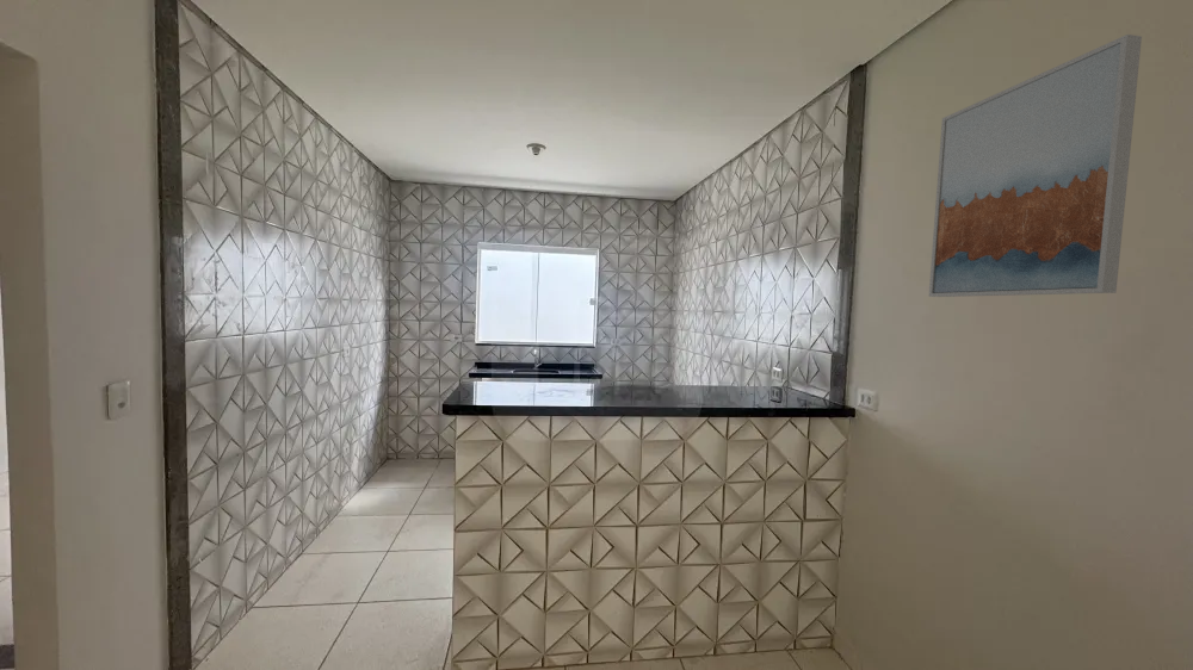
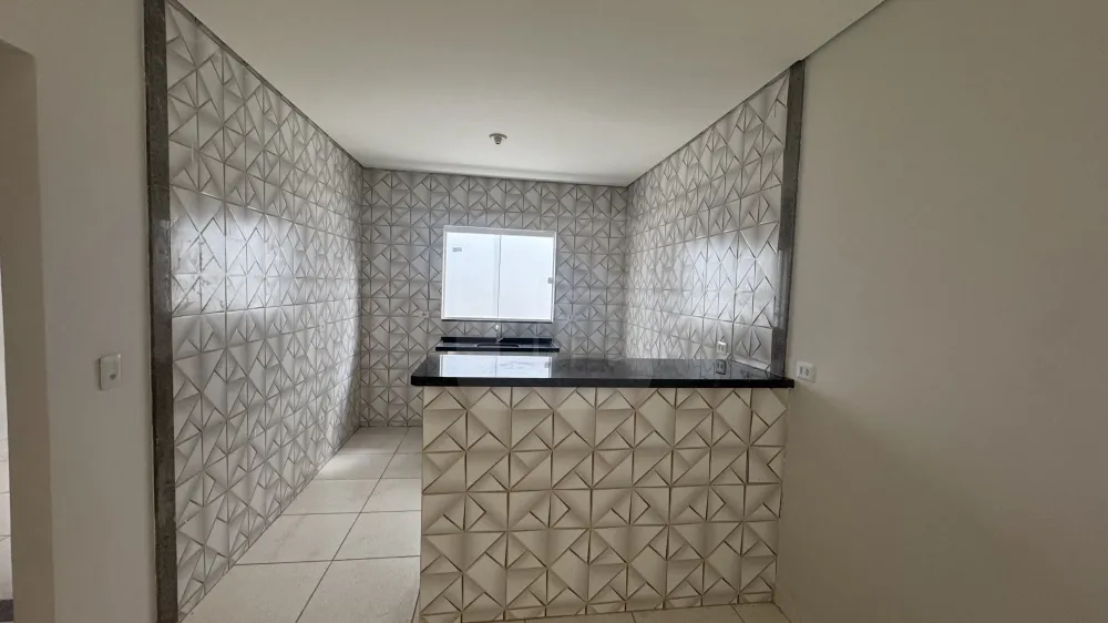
- wall art (1014, 191)
